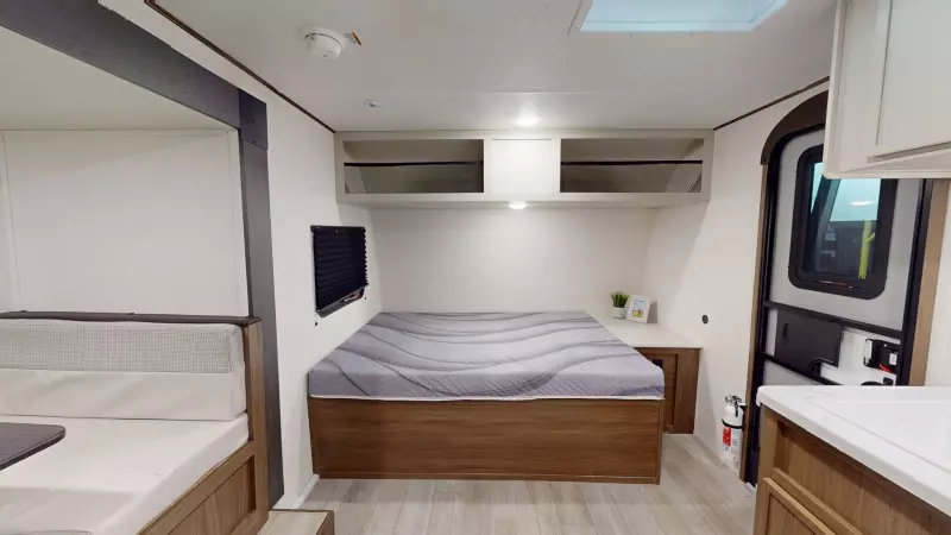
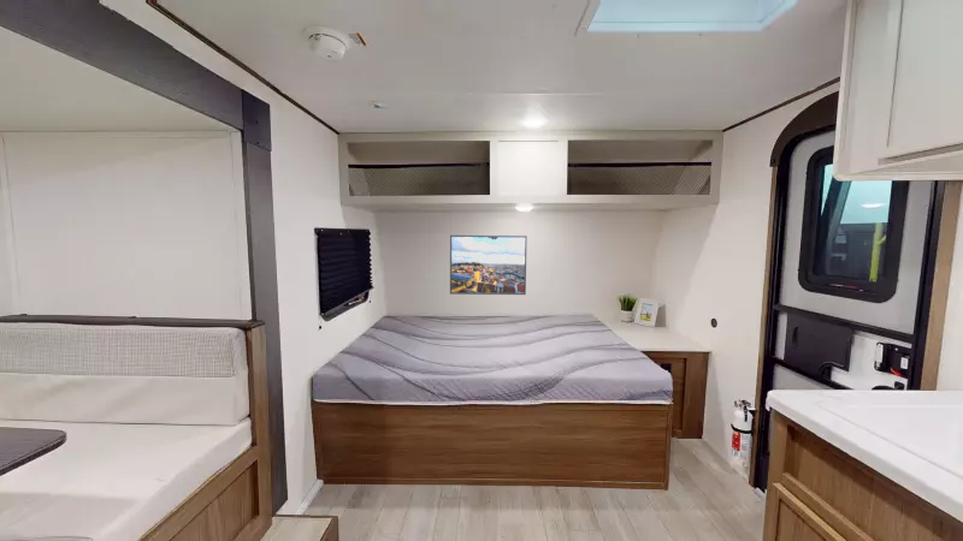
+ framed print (488, 264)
